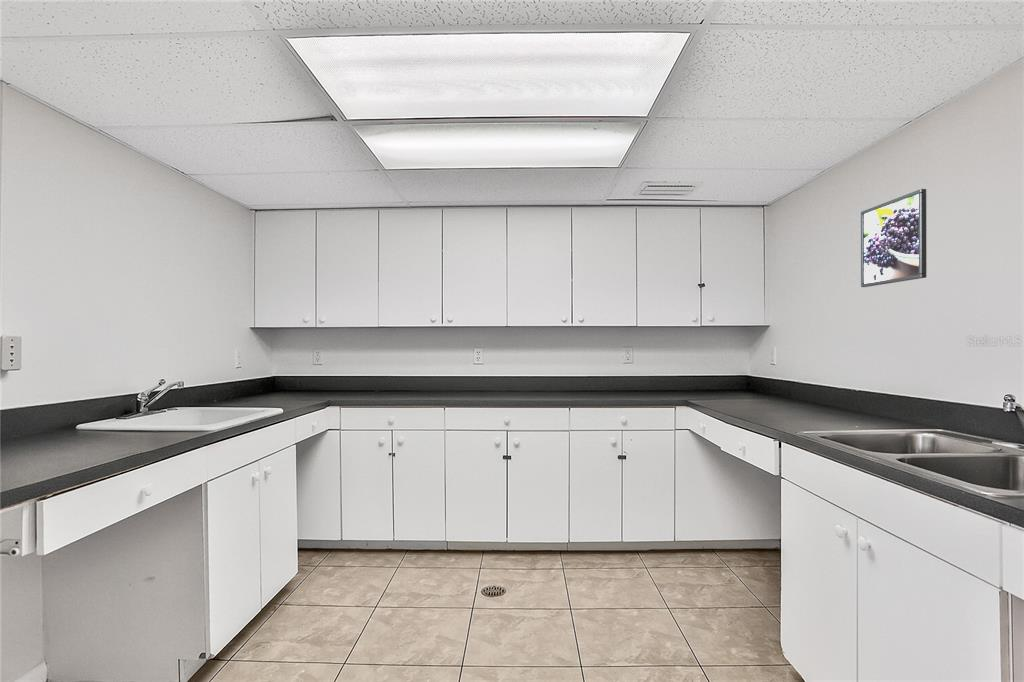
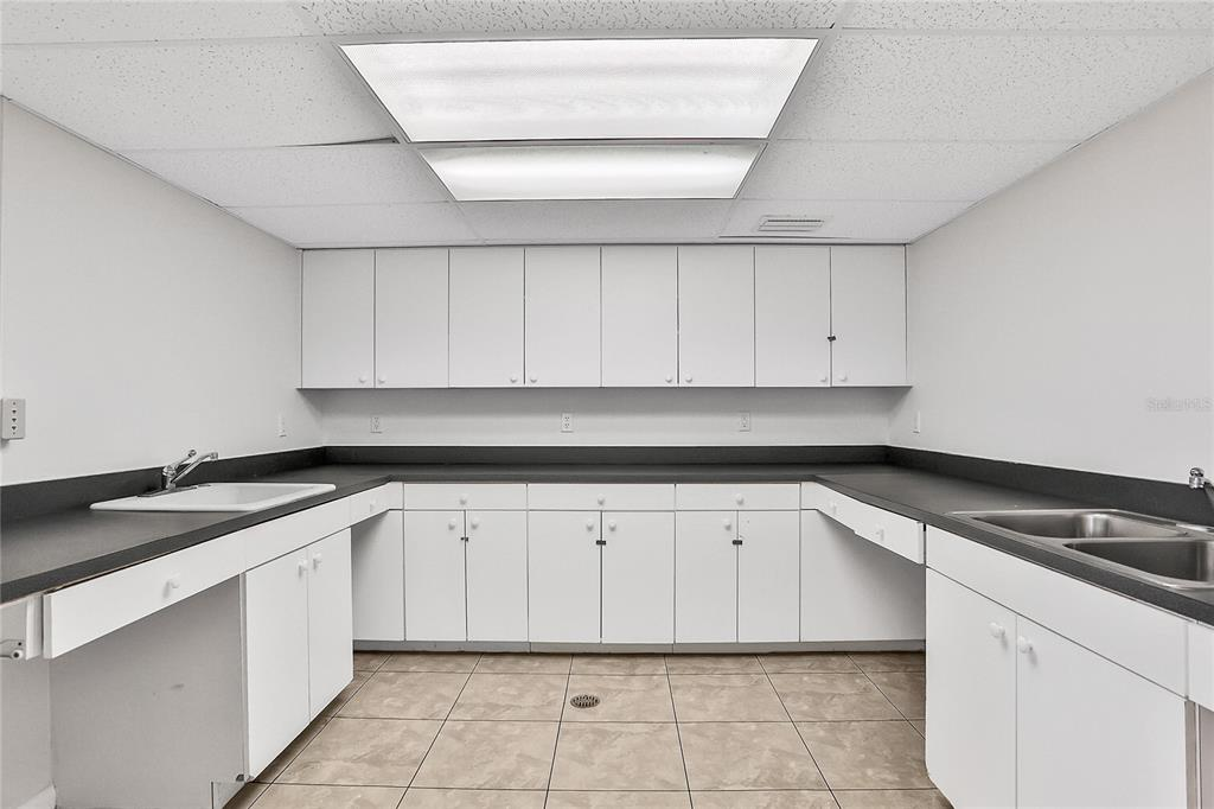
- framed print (890, 242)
